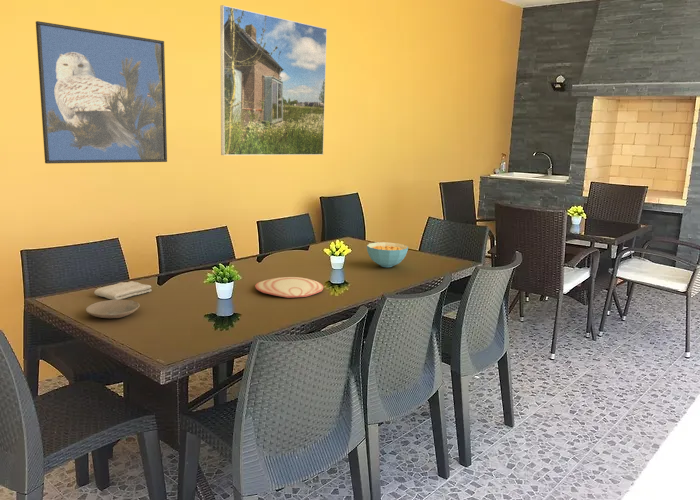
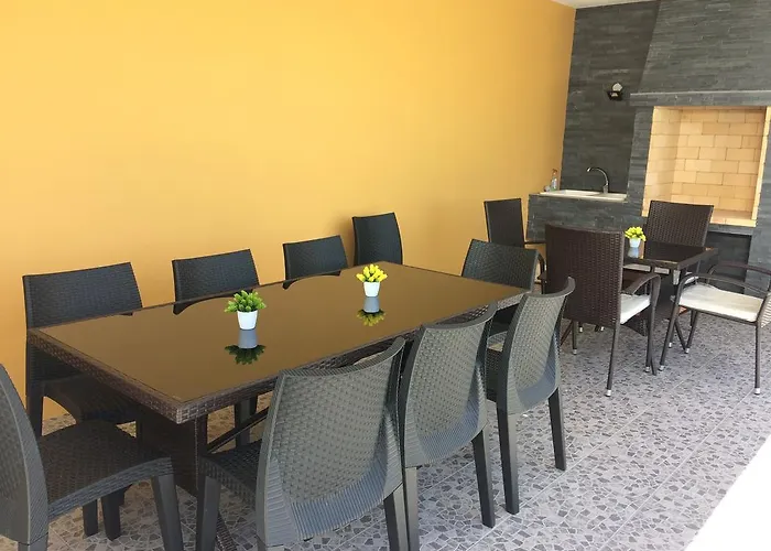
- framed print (277, 88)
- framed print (107, 98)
- plate (113, 310)
- plate (289, 284)
- washcloth (124, 289)
- cereal bowl (387, 256)
